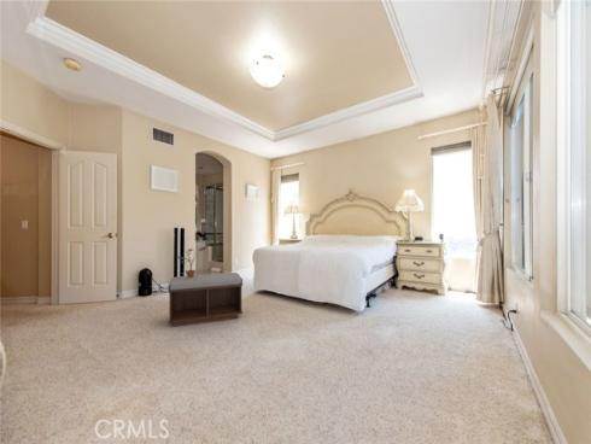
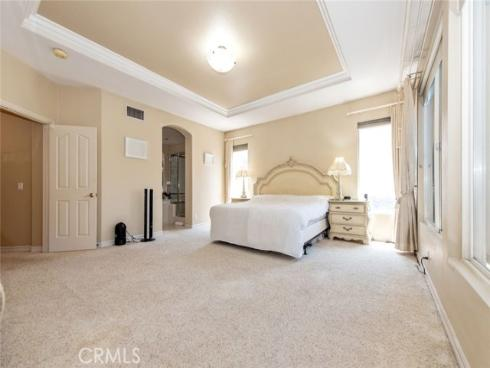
- potted plant (192, 262)
- bench (206, 297)
